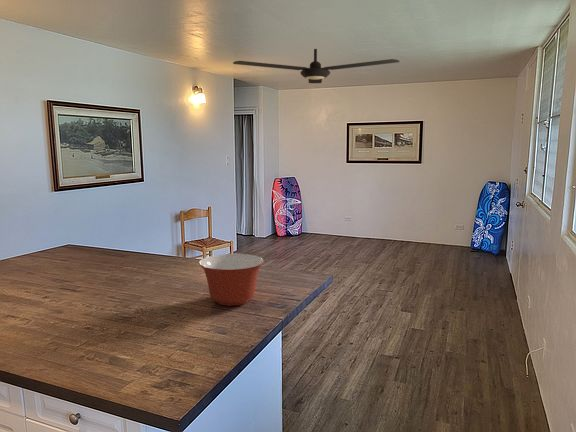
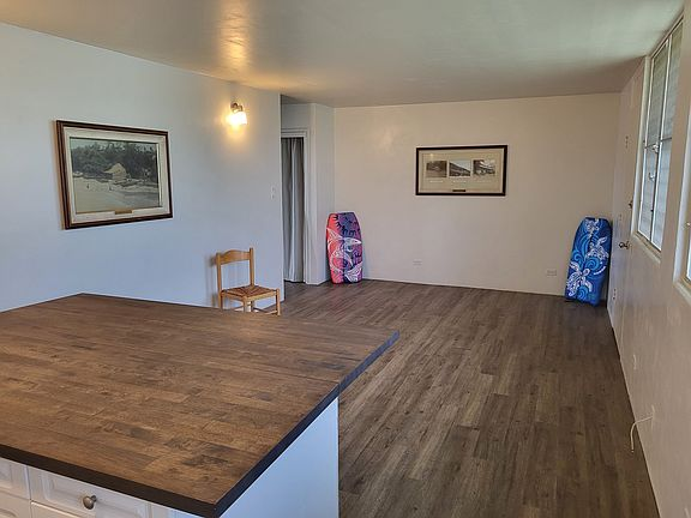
- mixing bowl (232, 280)
- ceiling fan (315, 67)
